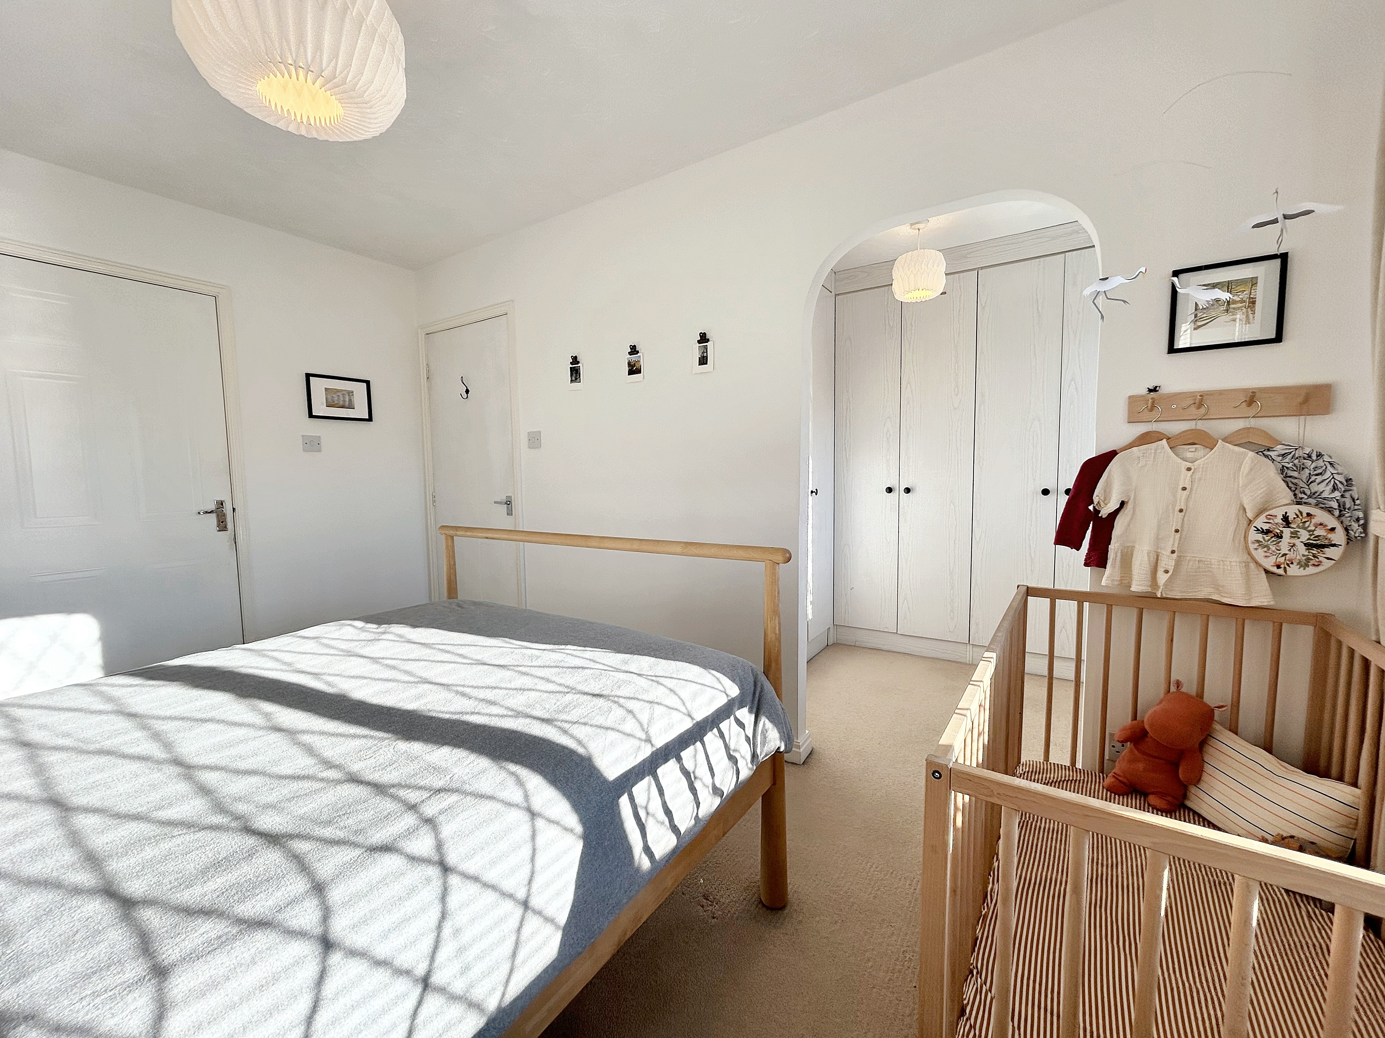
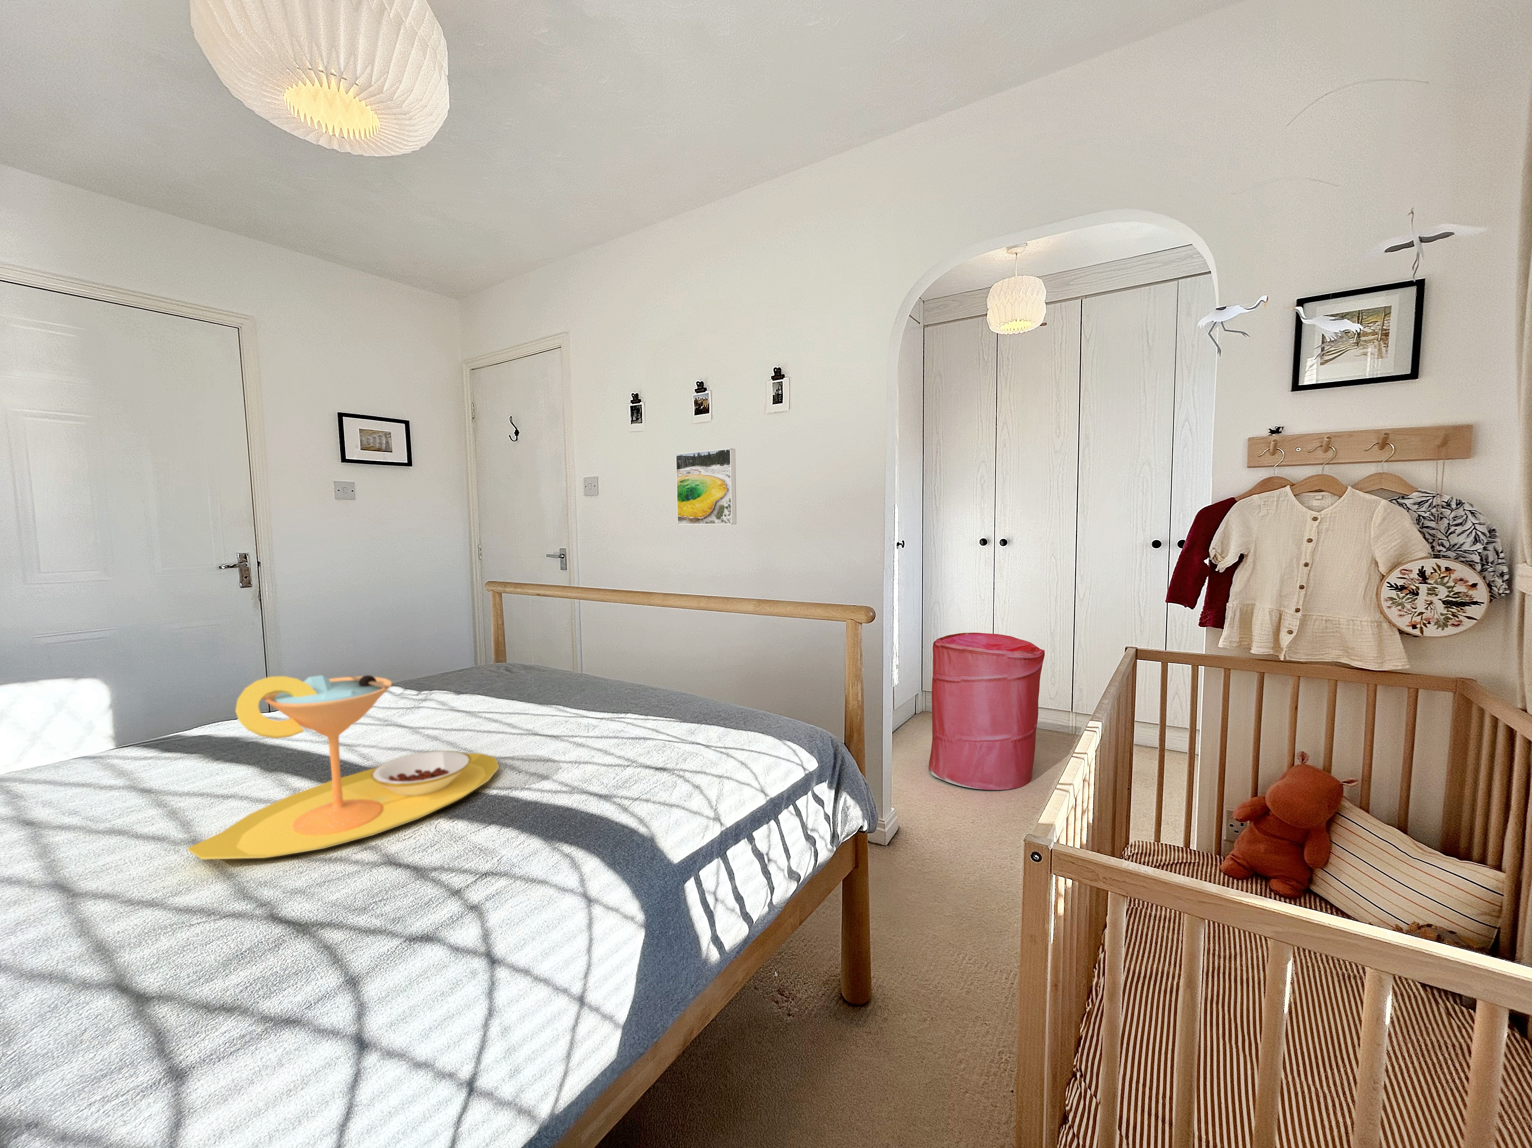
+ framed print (706, 488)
+ laundry hamper (984, 705)
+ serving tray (355, 722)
